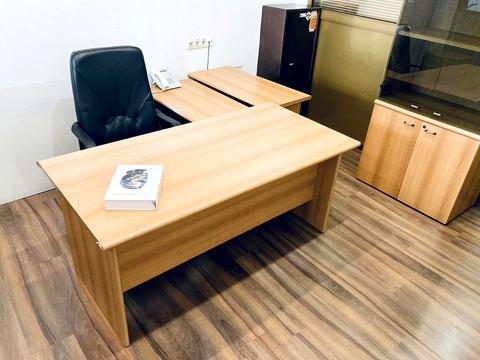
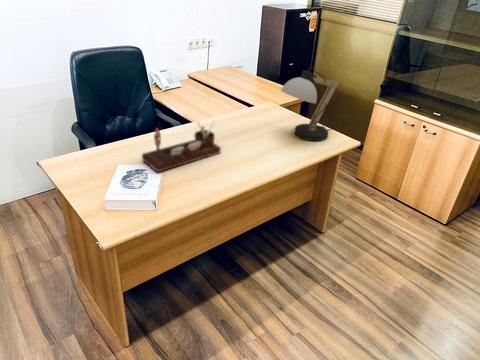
+ desk organizer (185, 142)
+ desk lamp (312, 102)
